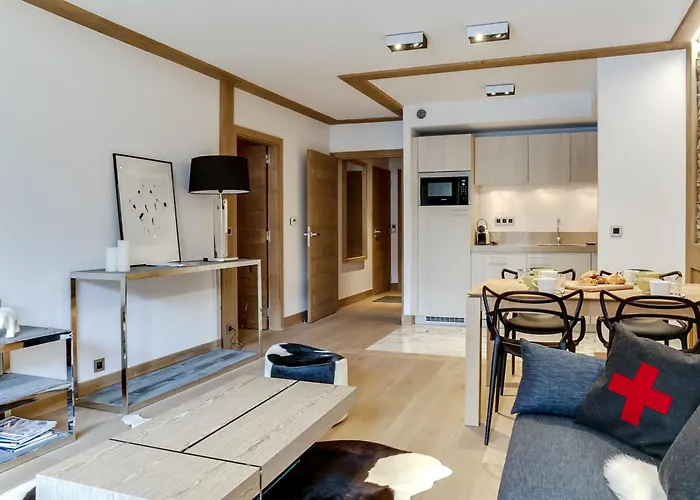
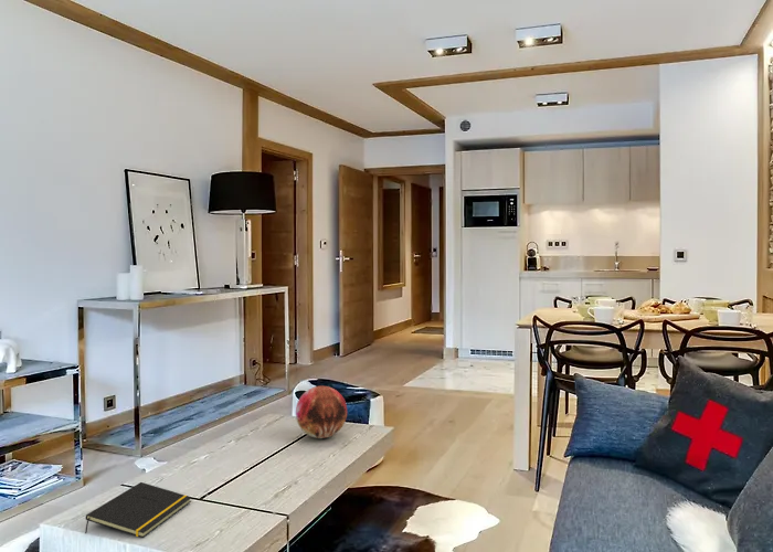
+ decorative orb (321, 412)
+ notepad (141, 508)
